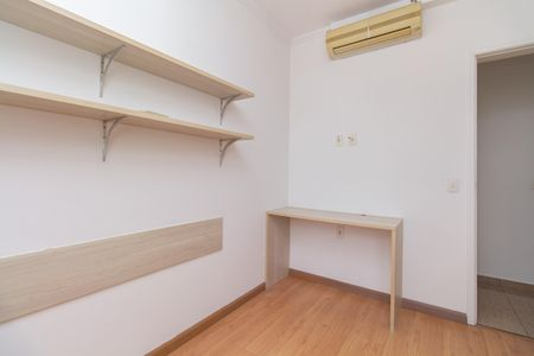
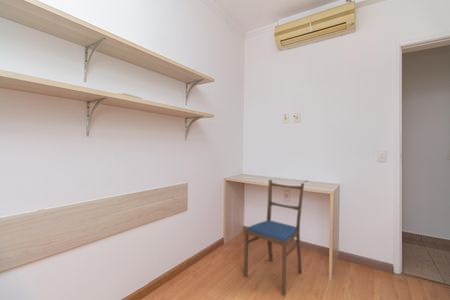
+ dining chair (274, 229)
